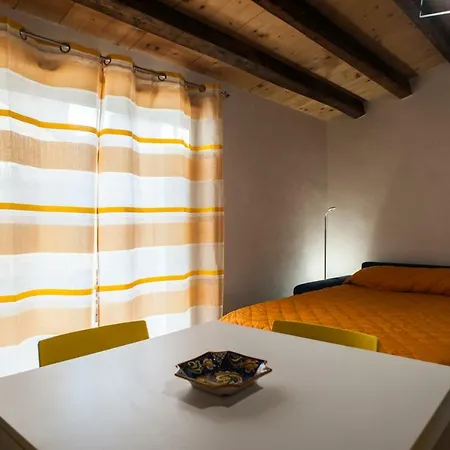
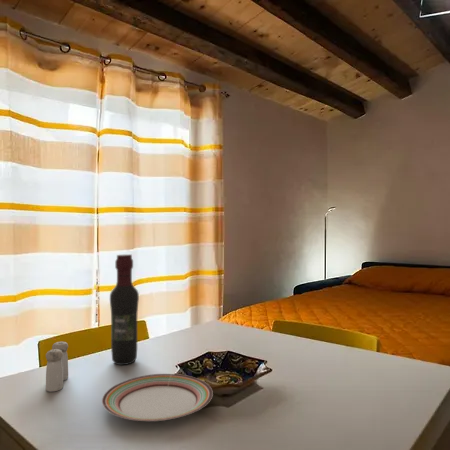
+ wine bottle (124, 308)
+ plate (158, 398)
+ salt and pepper shaker (57, 364)
